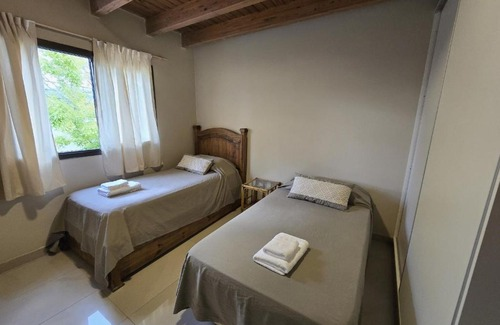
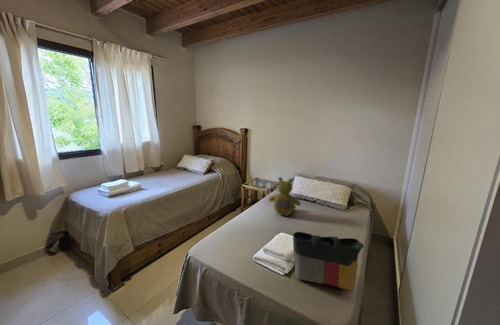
+ tote bag (325, 255)
+ stuffed bear (285, 194)
